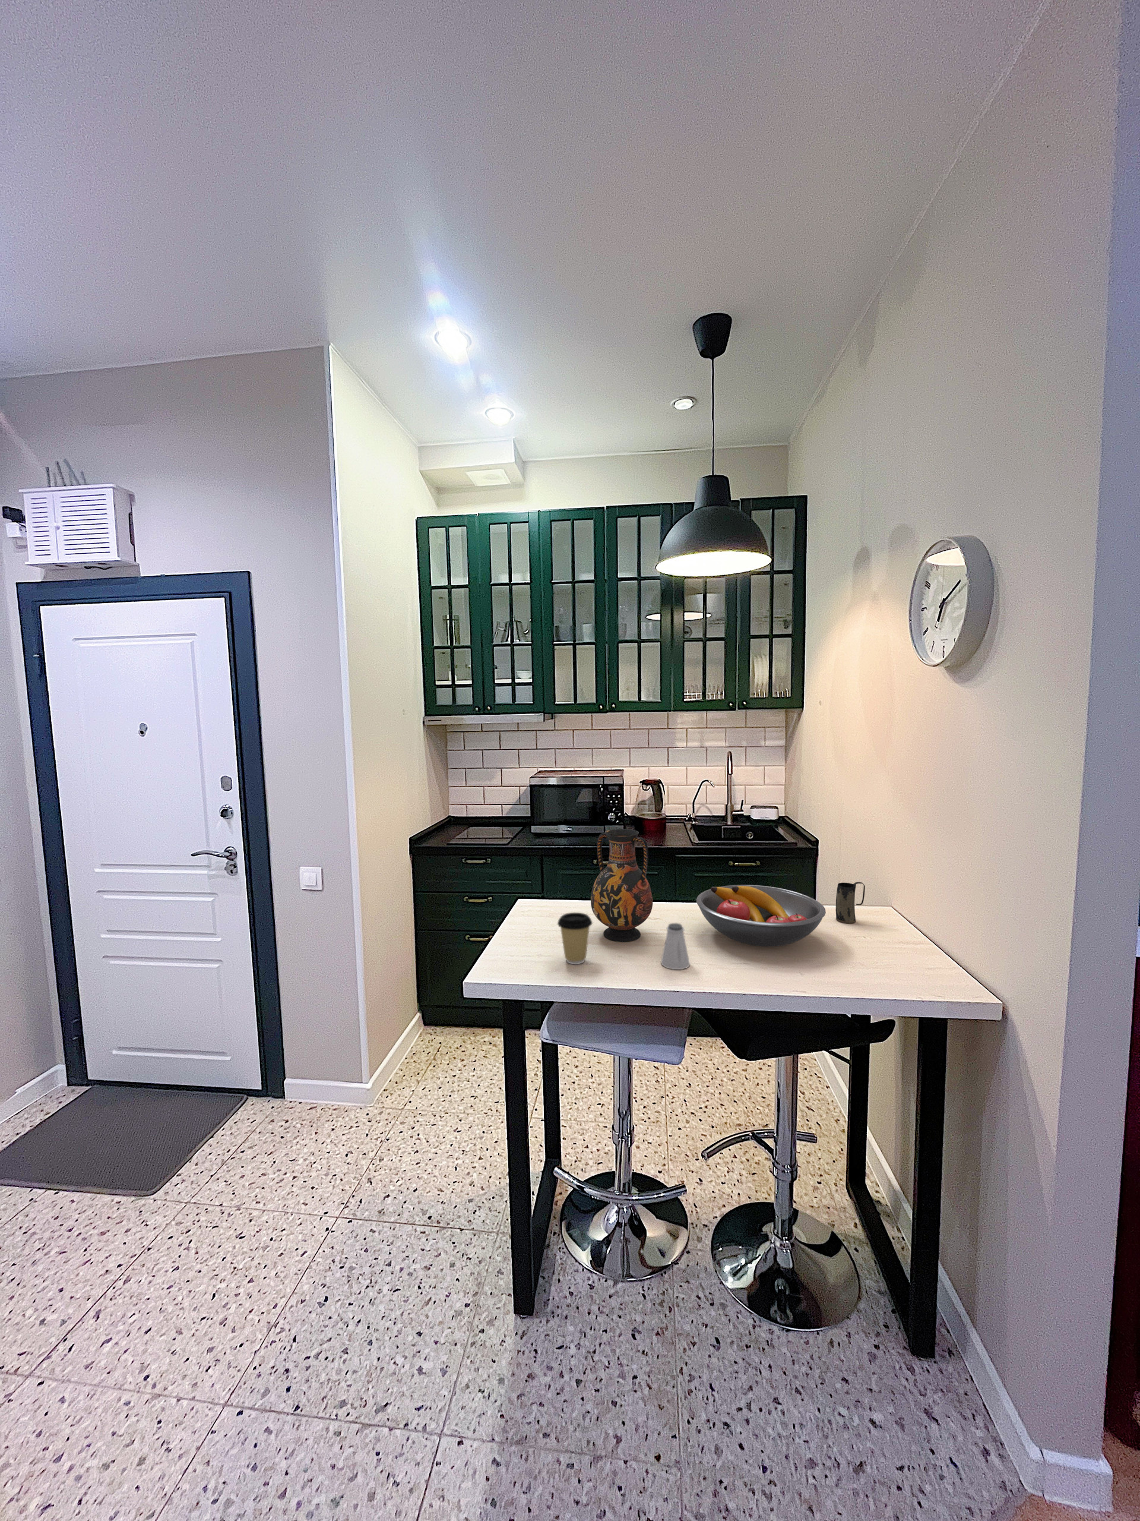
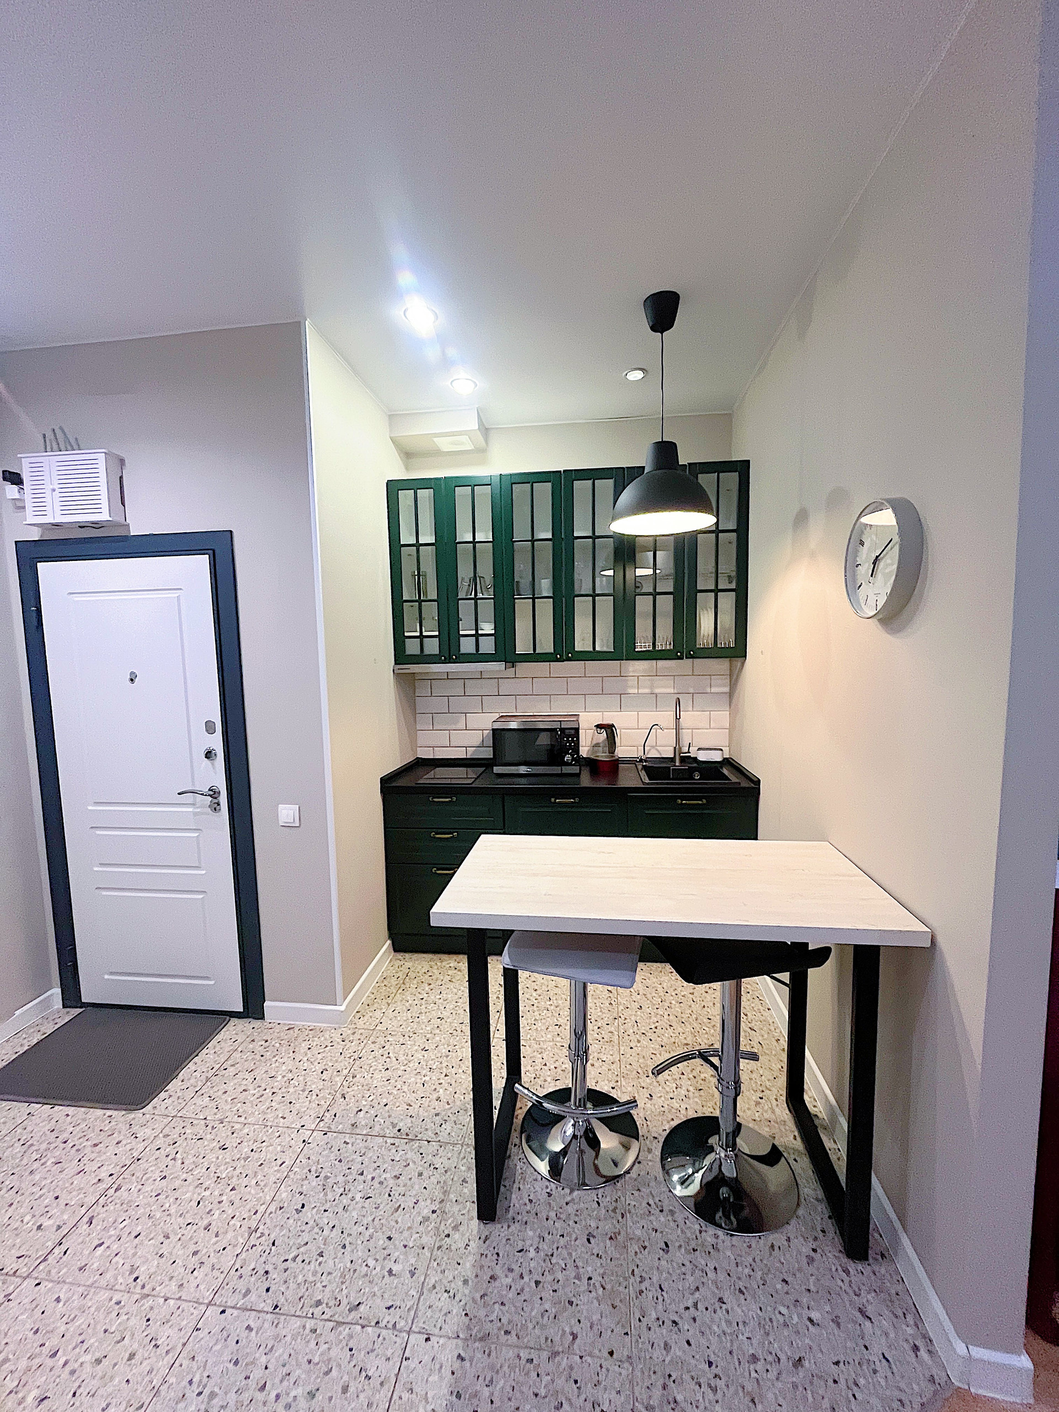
- fruit bowl (759, 914)
- vase (621, 884)
- coffee cup (575, 938)
- saltshaker (675, 944)
- mug (850, 901)
